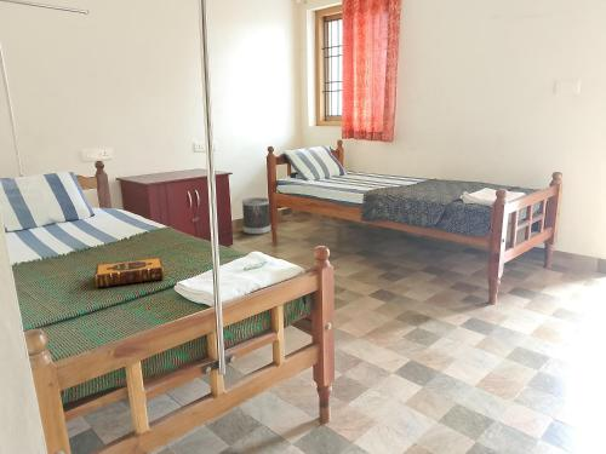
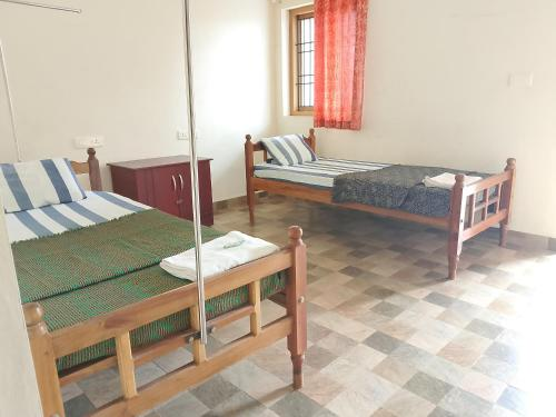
- hardback book (130, 271)
- wastebasket (256, 214)
